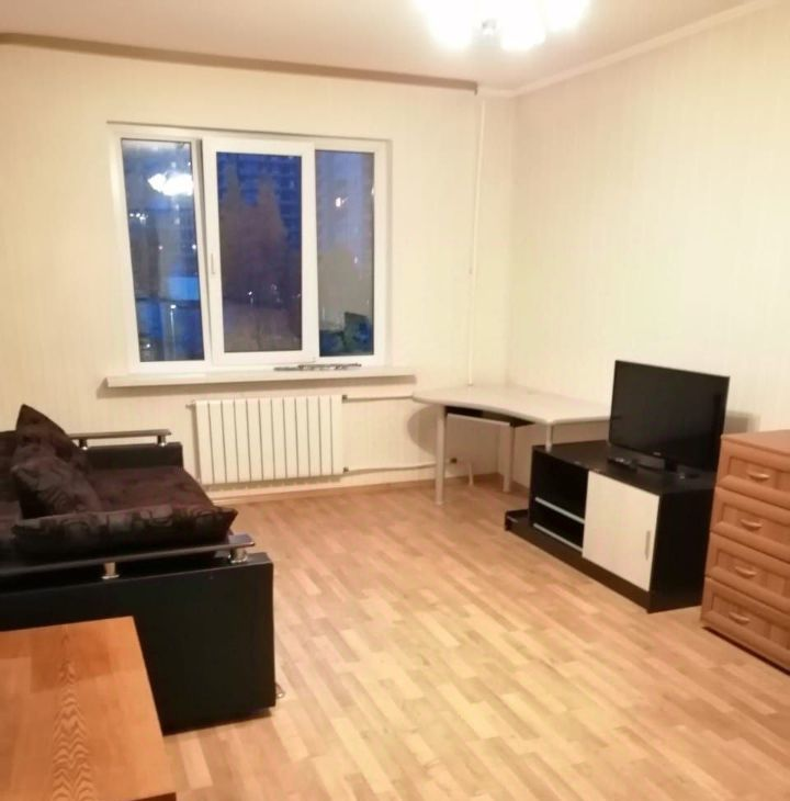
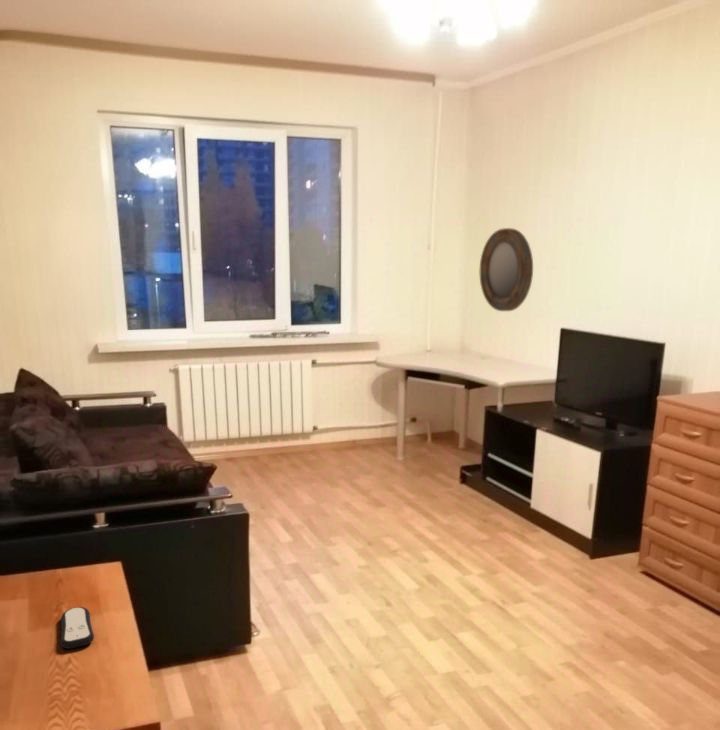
+ remote control (76, 626)
+ home mirror (504, 270)
